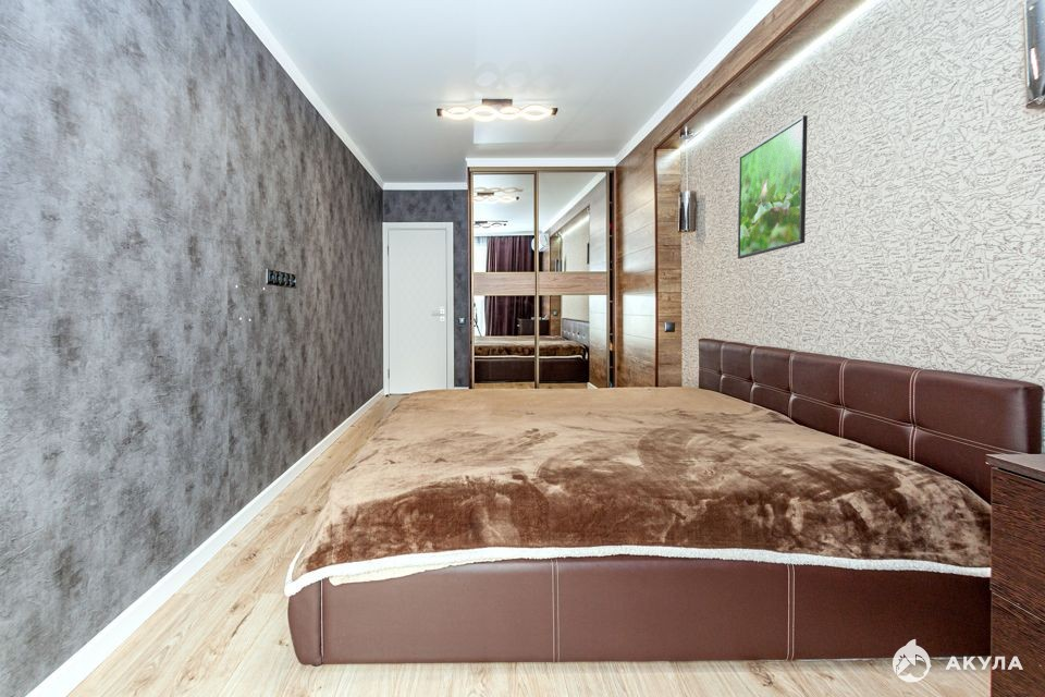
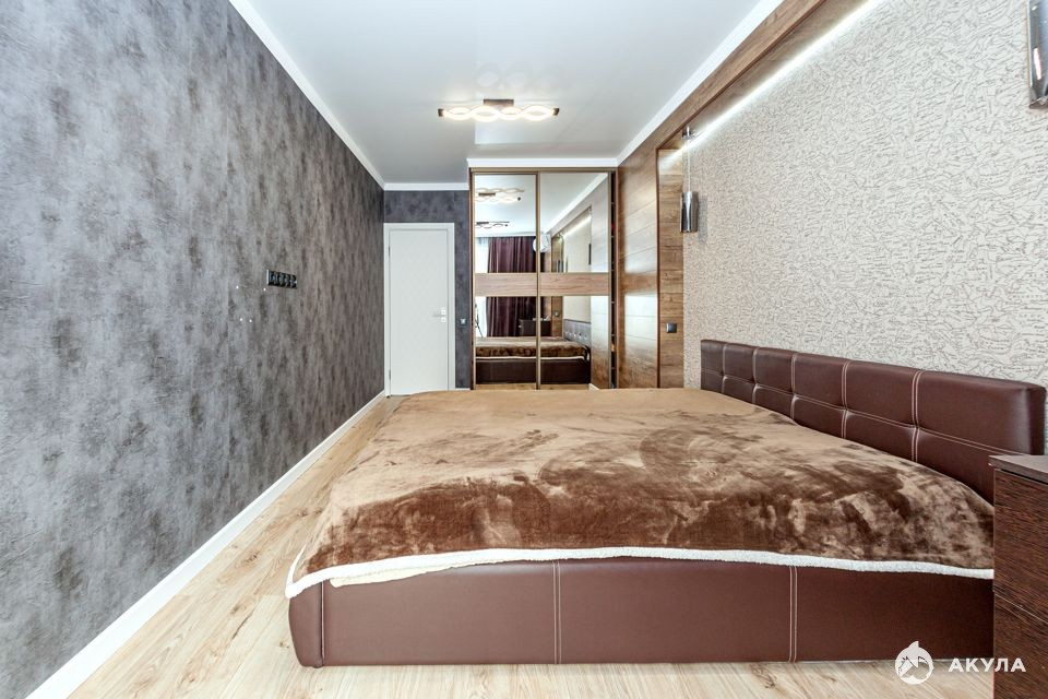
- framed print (769, 195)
